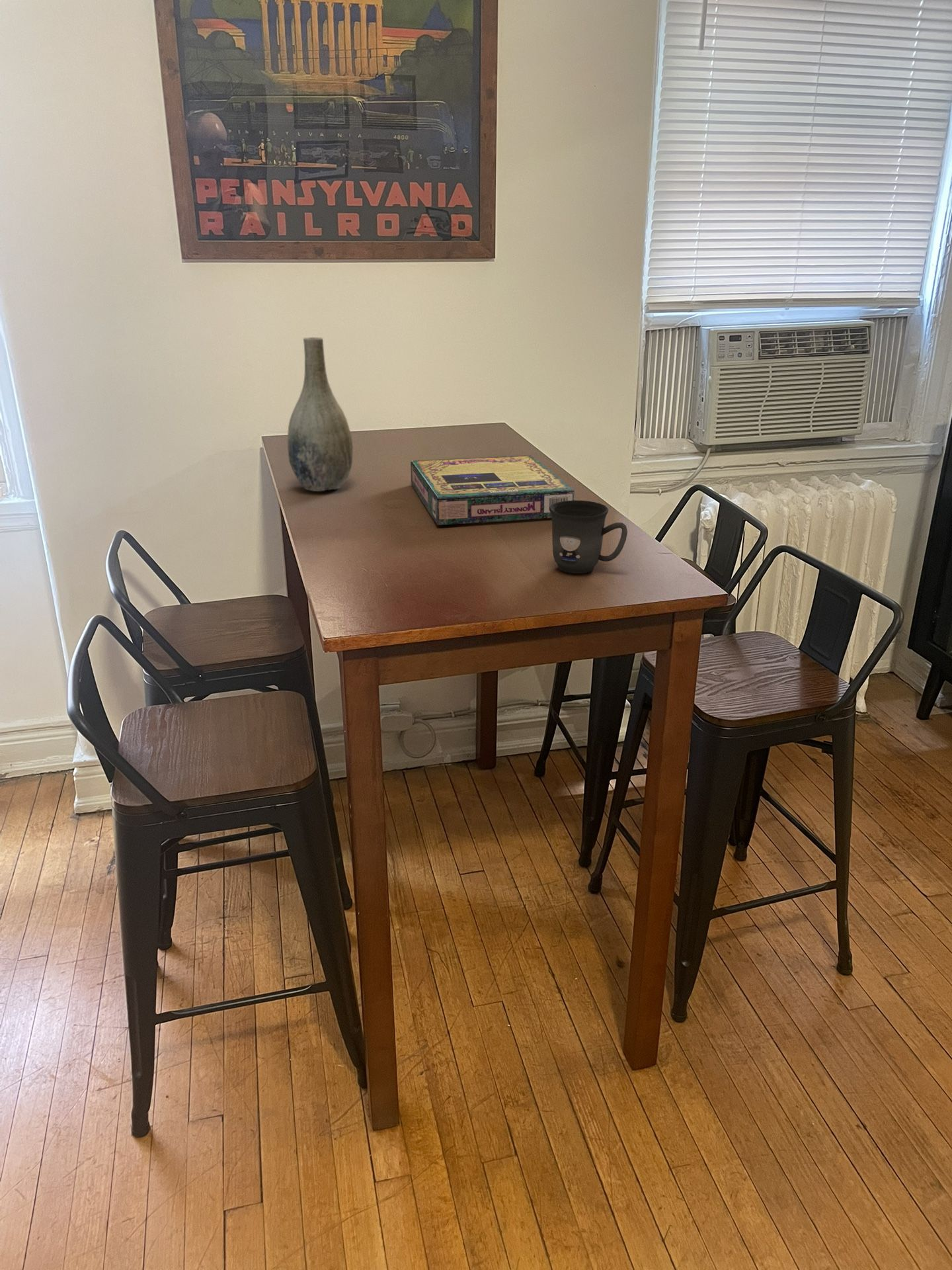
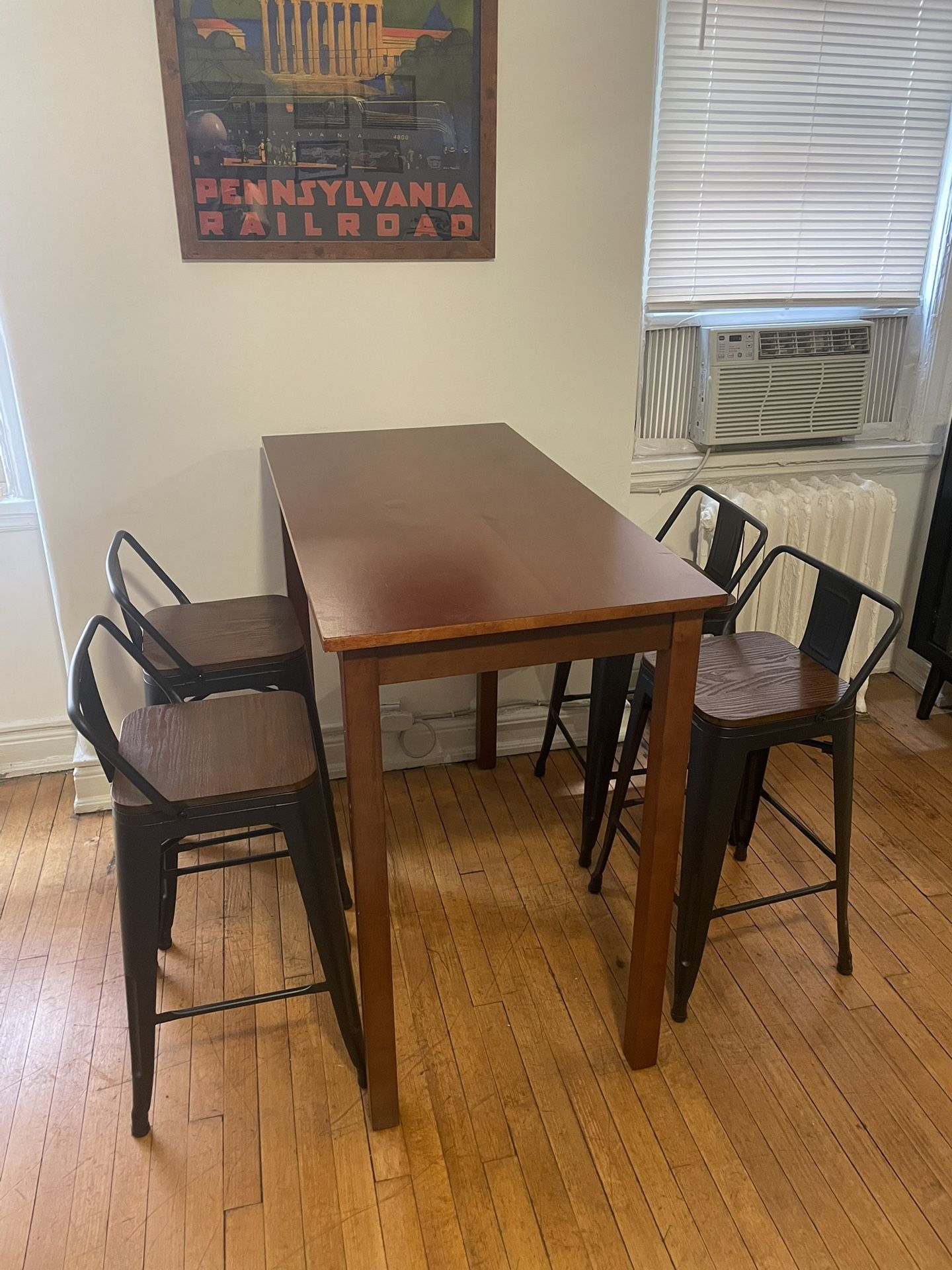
- vase (318, 415)
- mug (587, 539)
- video game box (487, 487)
